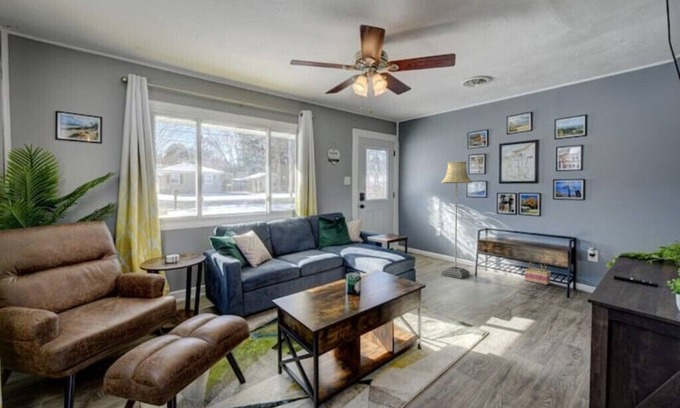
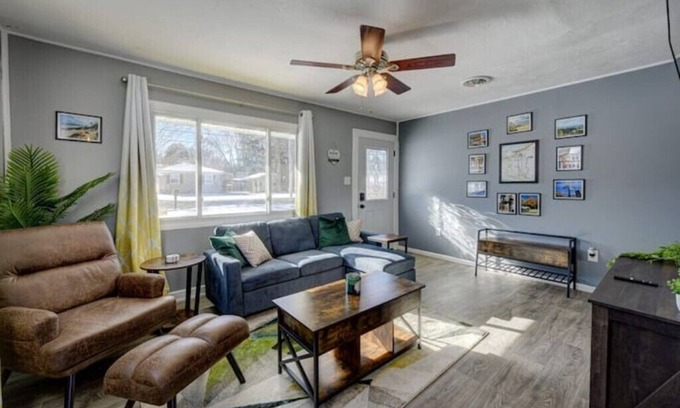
- floor lamp (456, 218)
- basket (537, 270)
